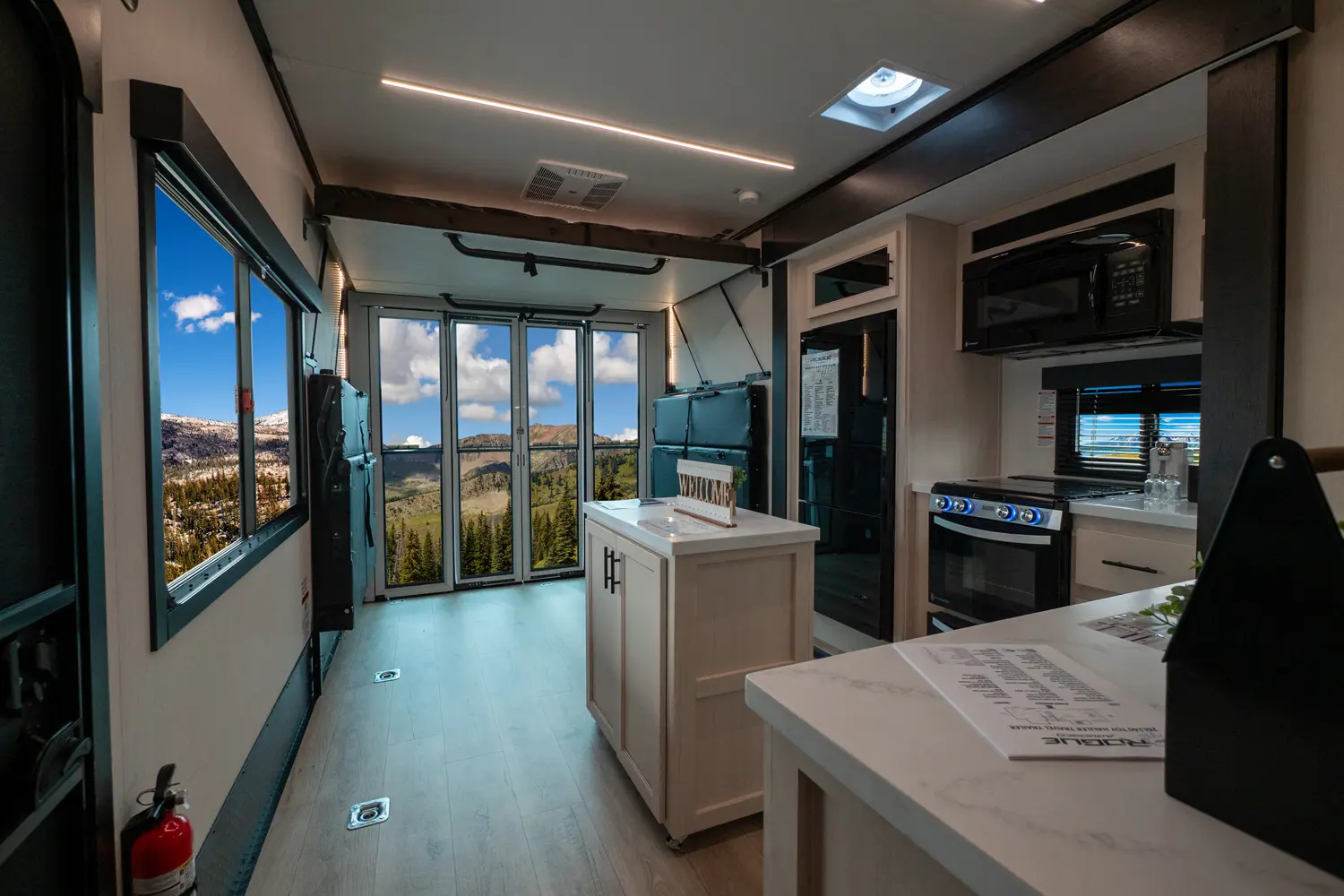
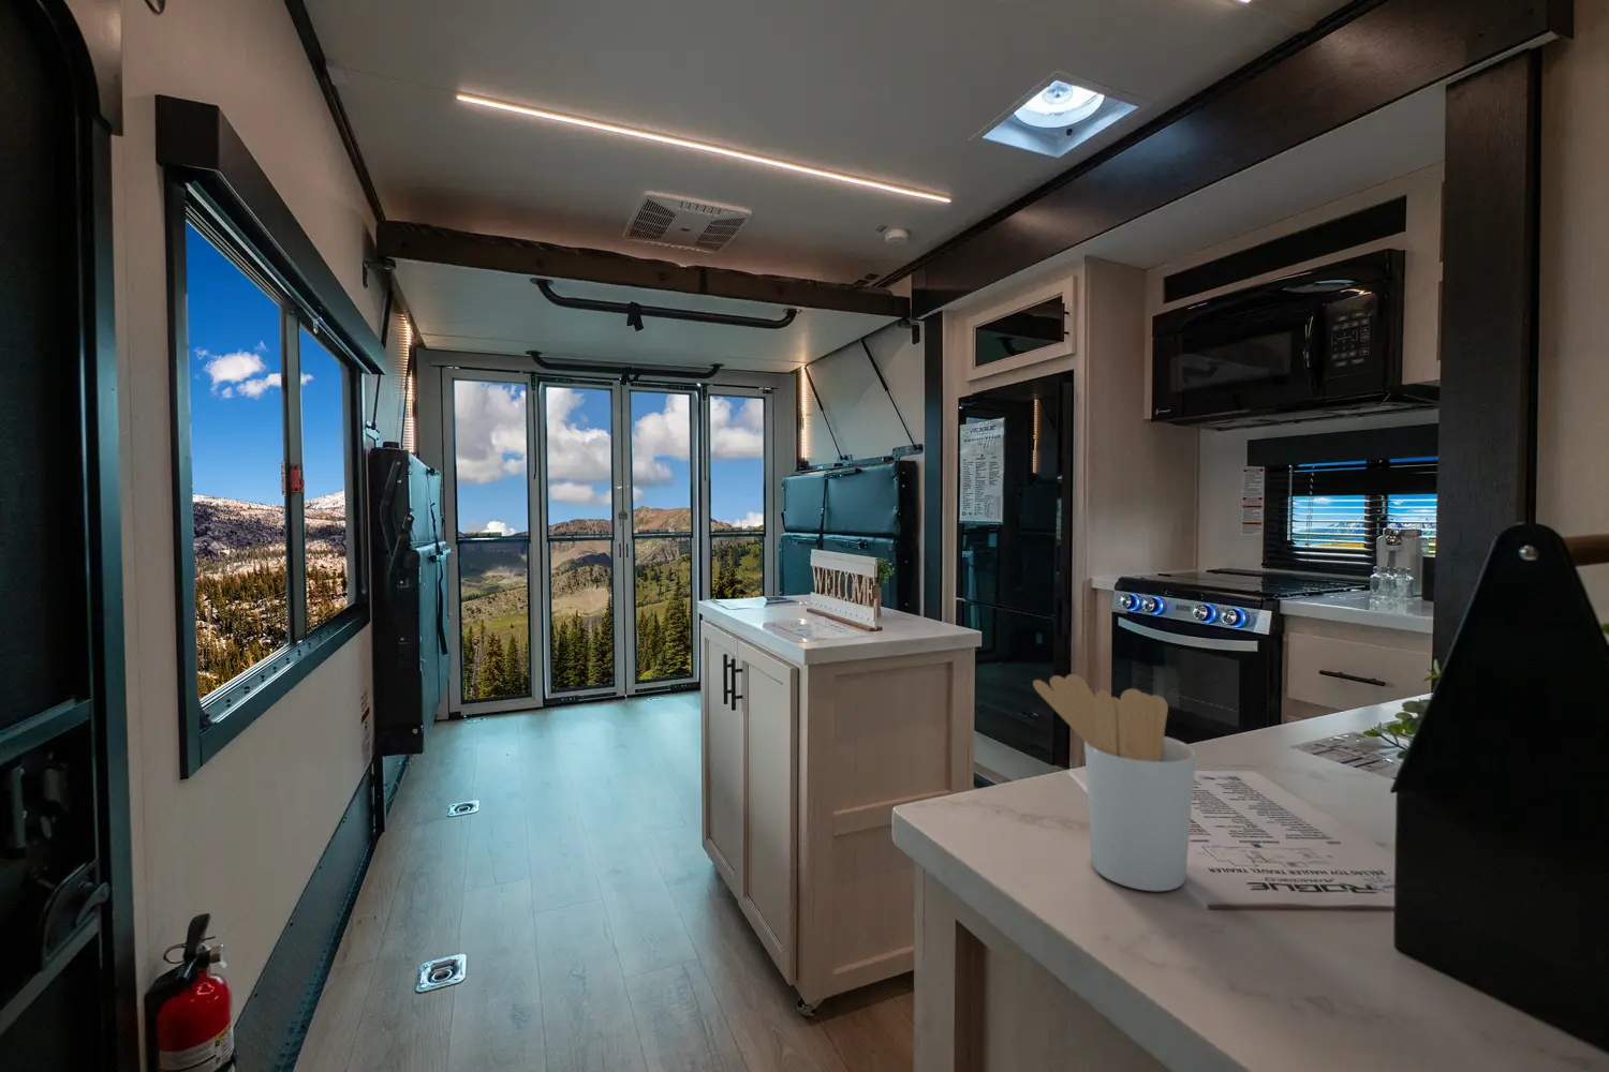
+ utensil holder (1111, 769)
